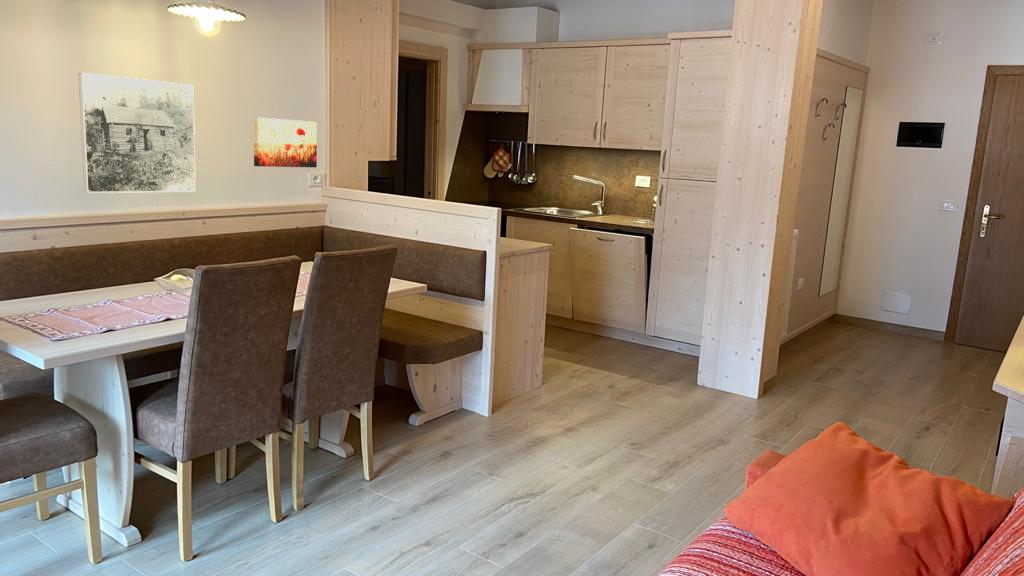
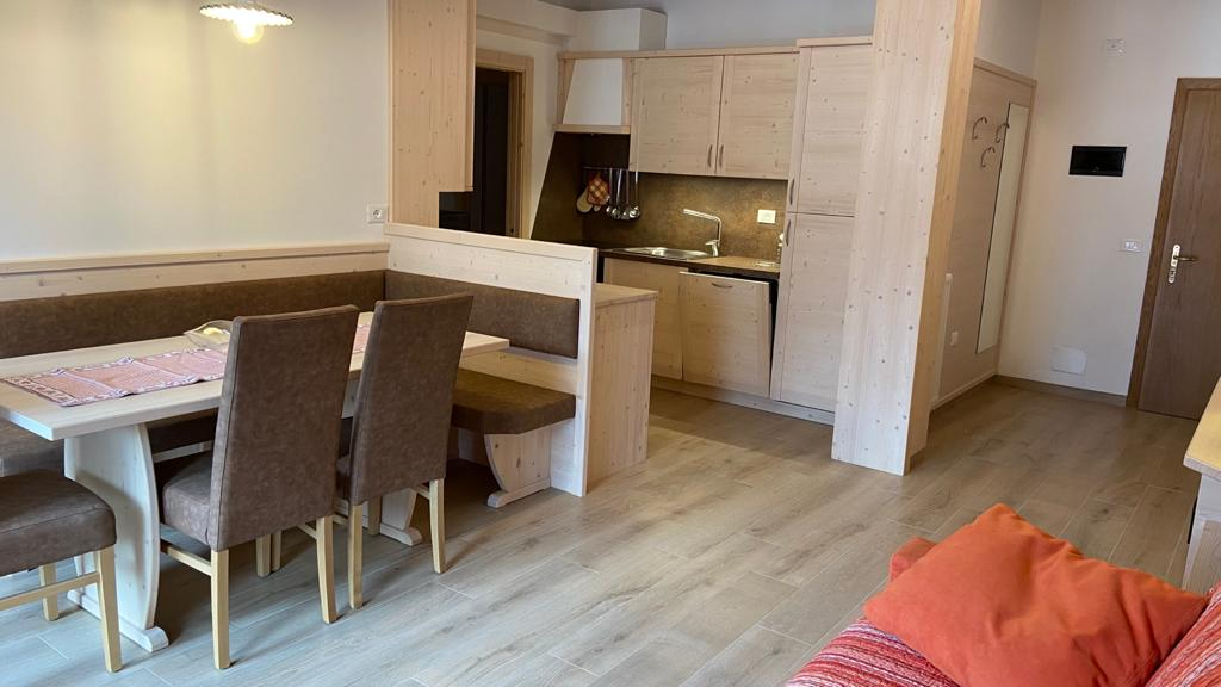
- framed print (141, 136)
- wall art (286, 143)
